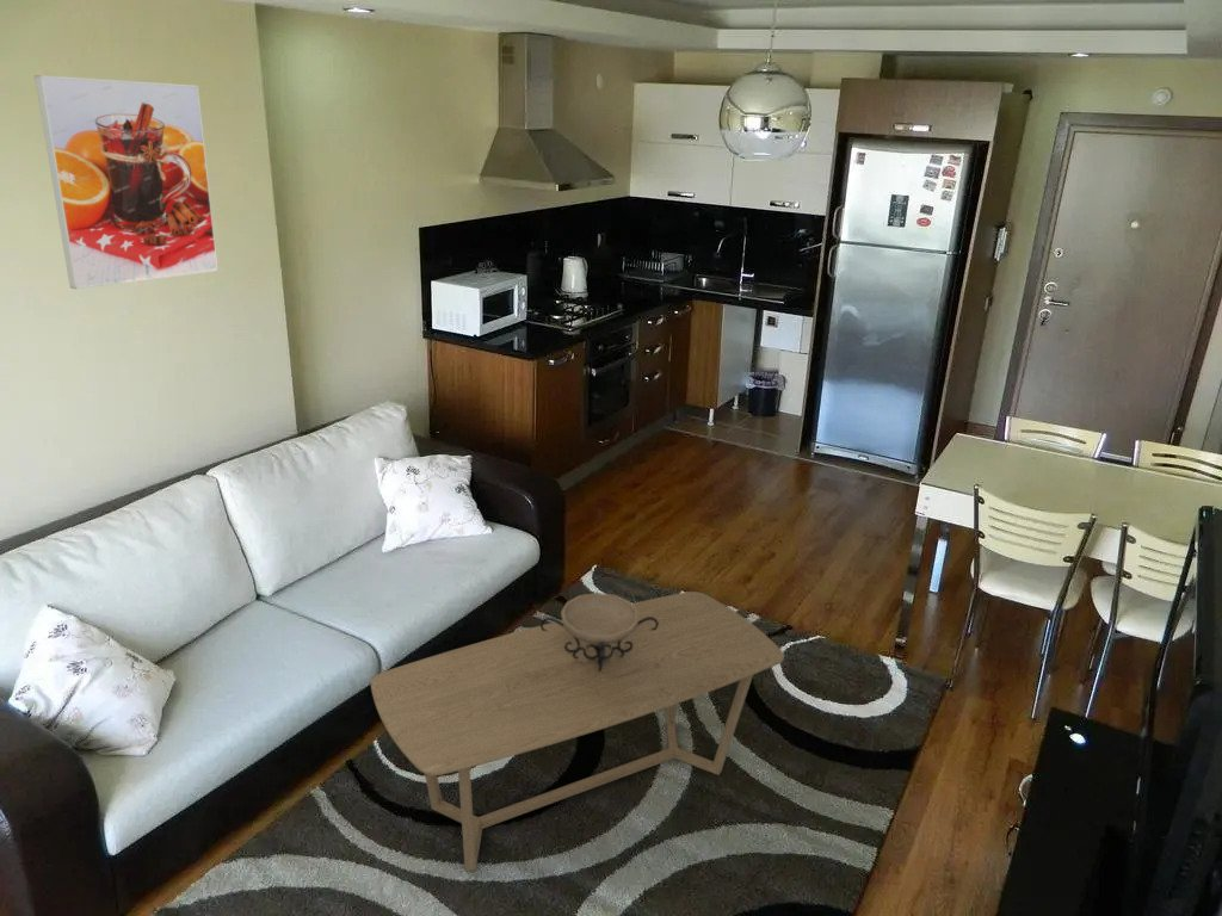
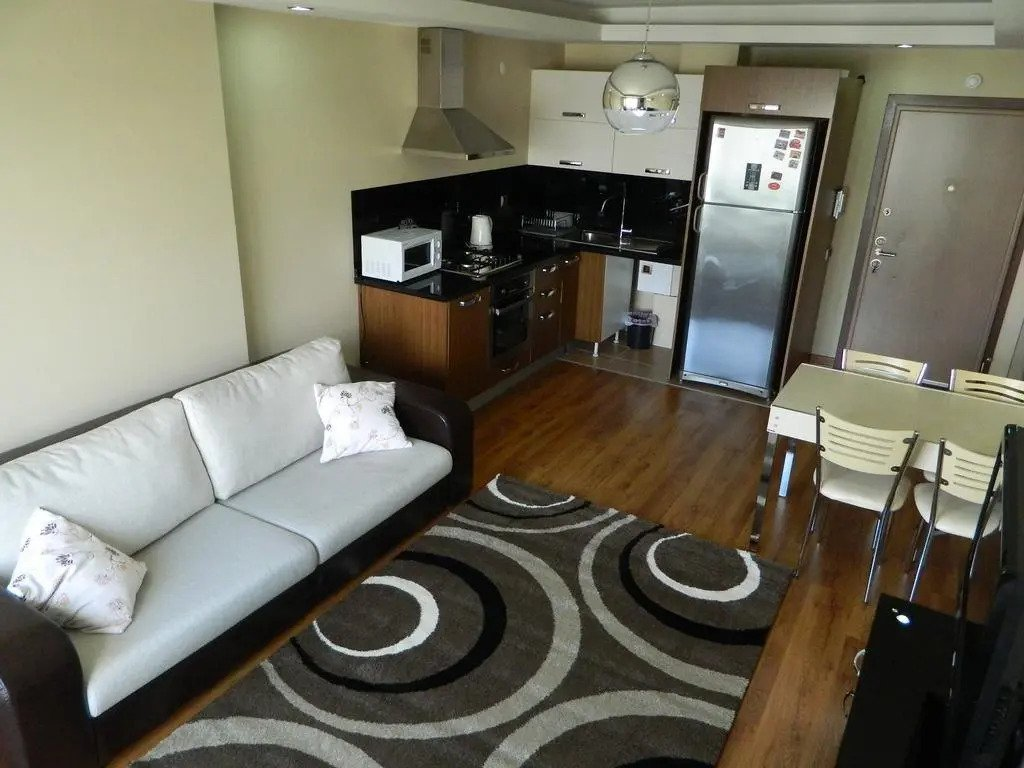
- decorative bowl (599, 636)
- coffee table (584, 729)
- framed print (136, 182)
